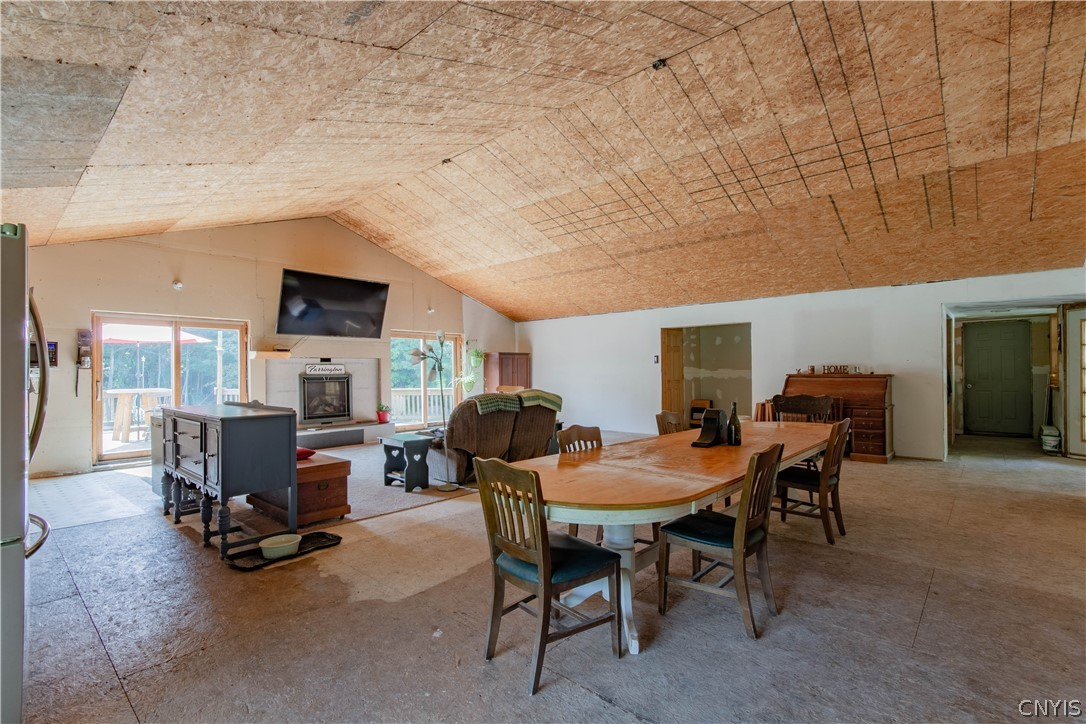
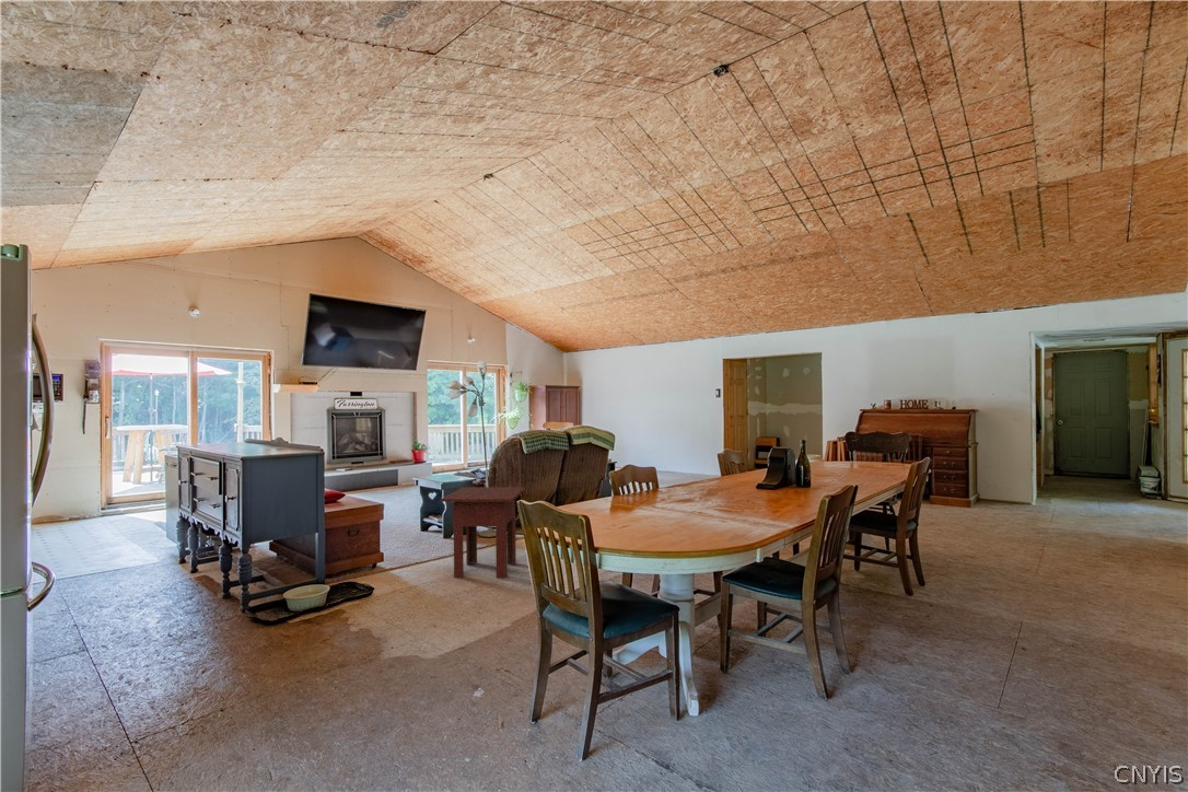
+ side table (486, 525)
